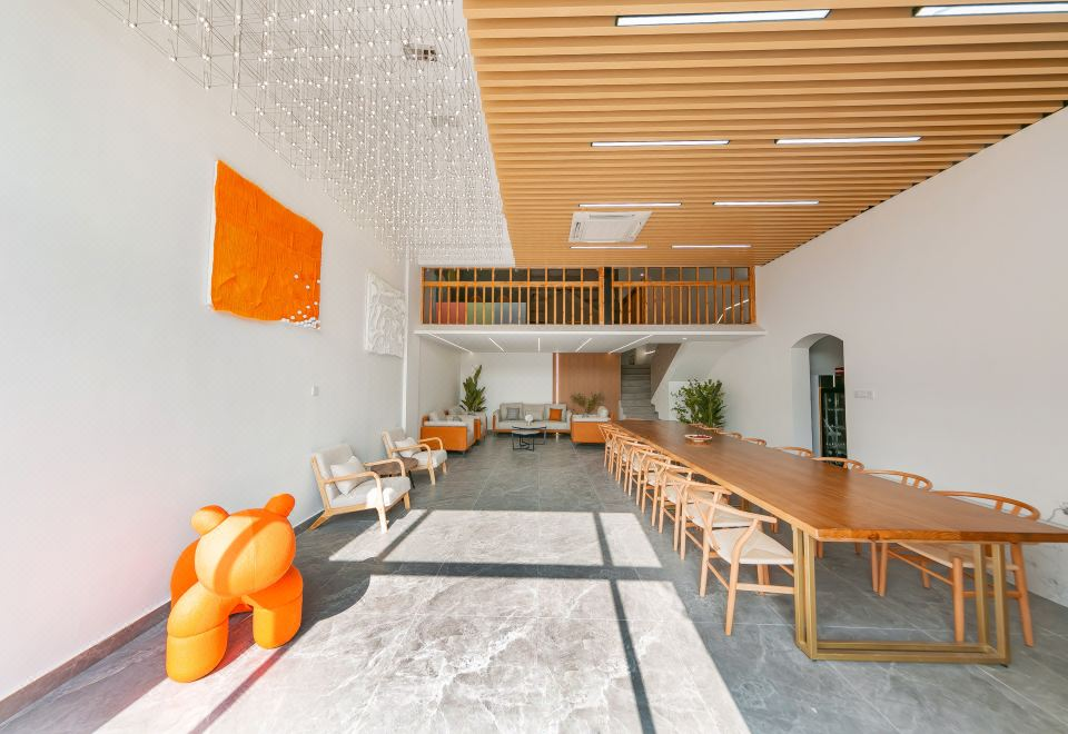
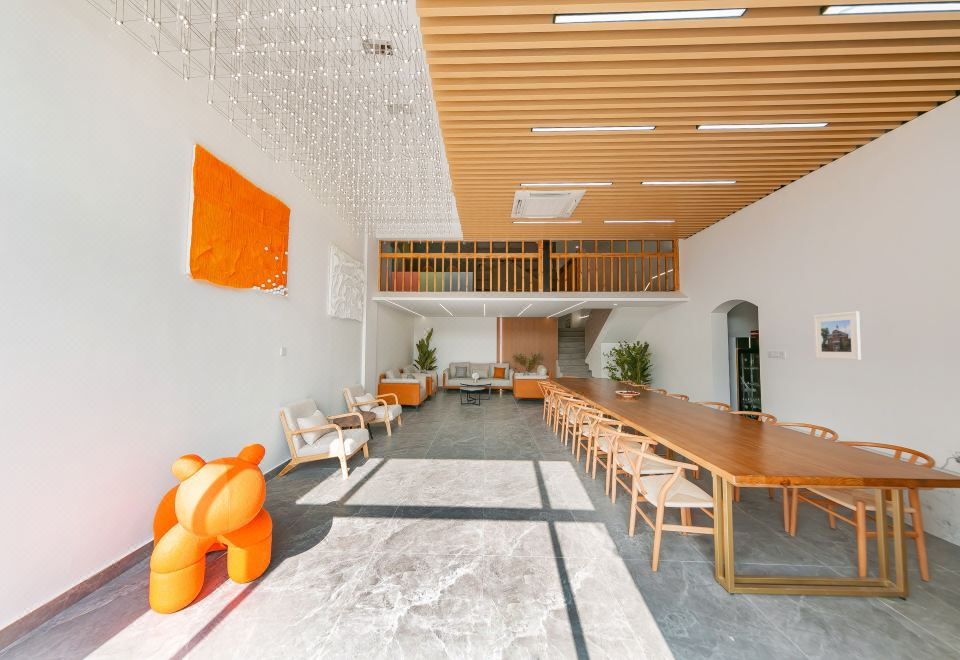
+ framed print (835, 336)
